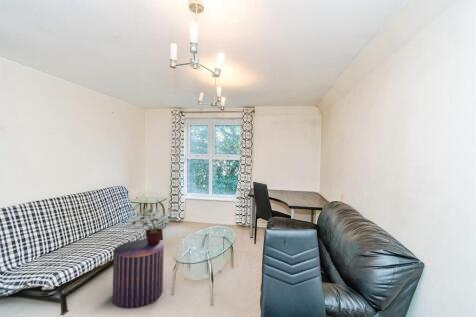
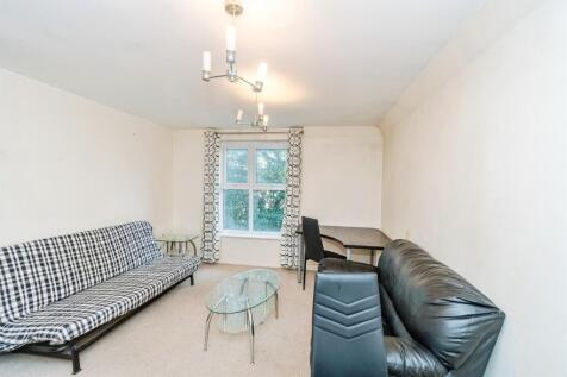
- stool (139, 270)
- potted plant (148, 226)
